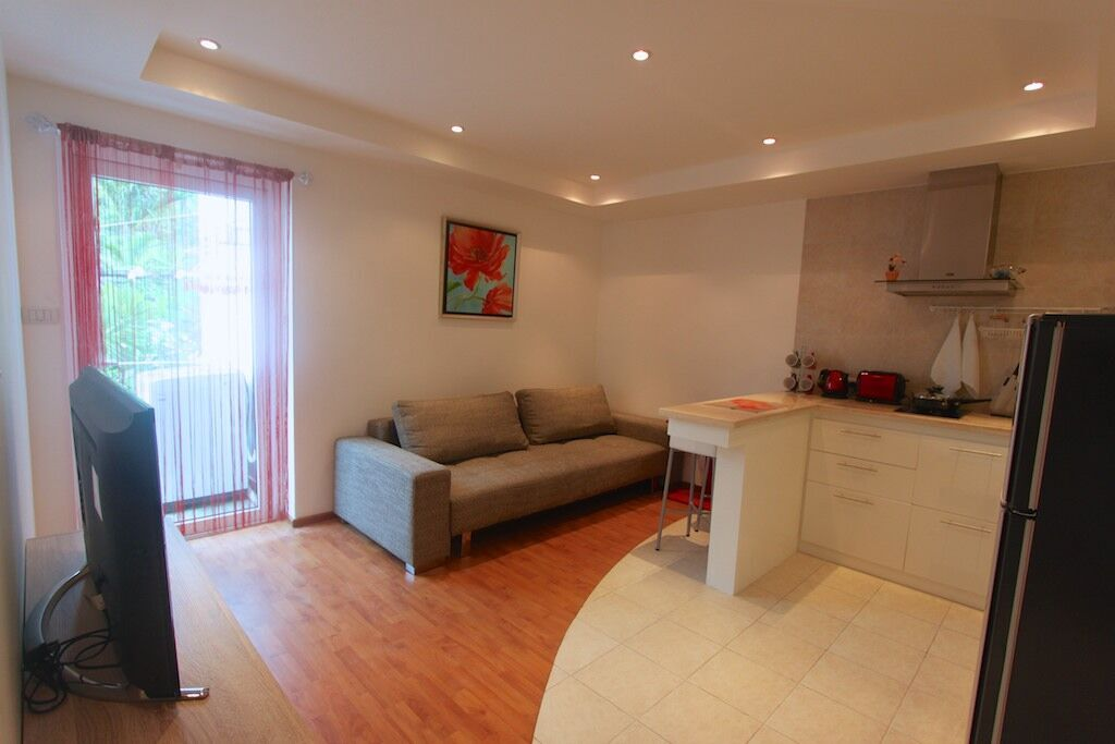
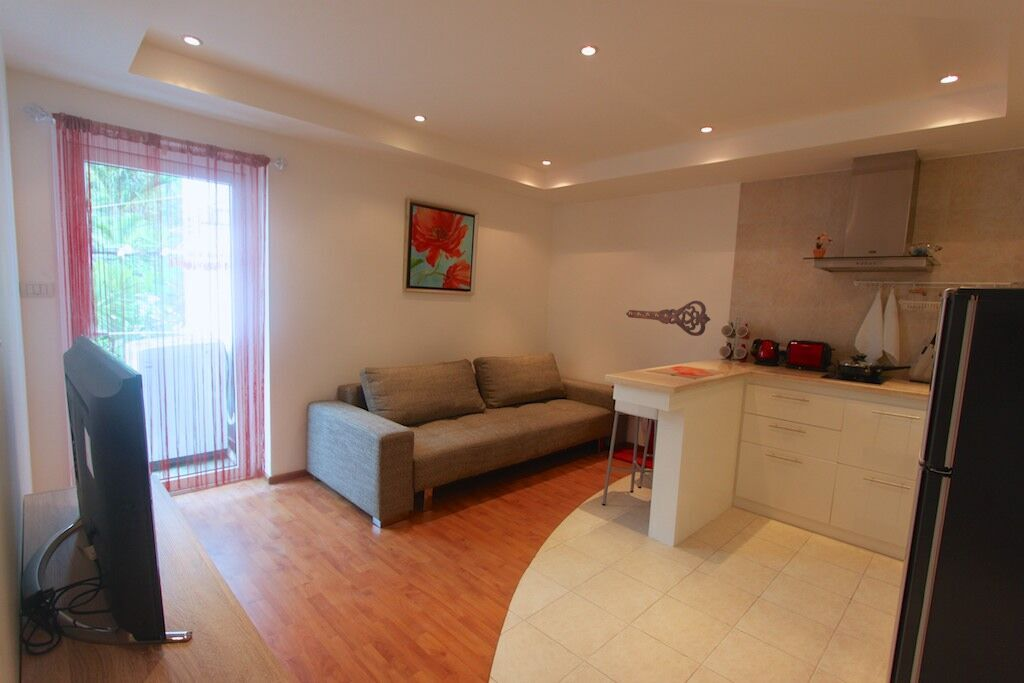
+ decorative plate (664, 316)
